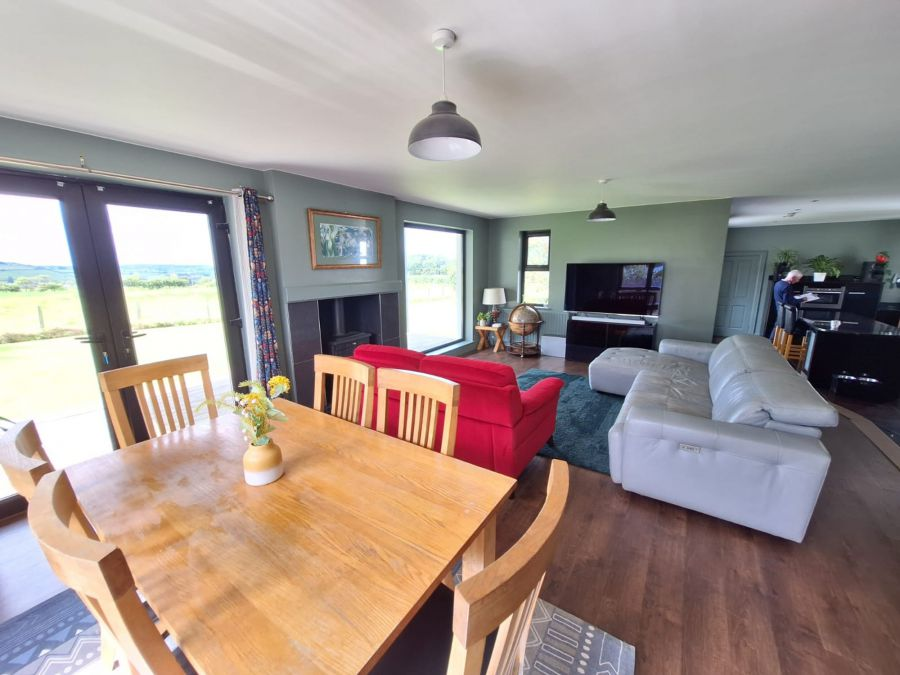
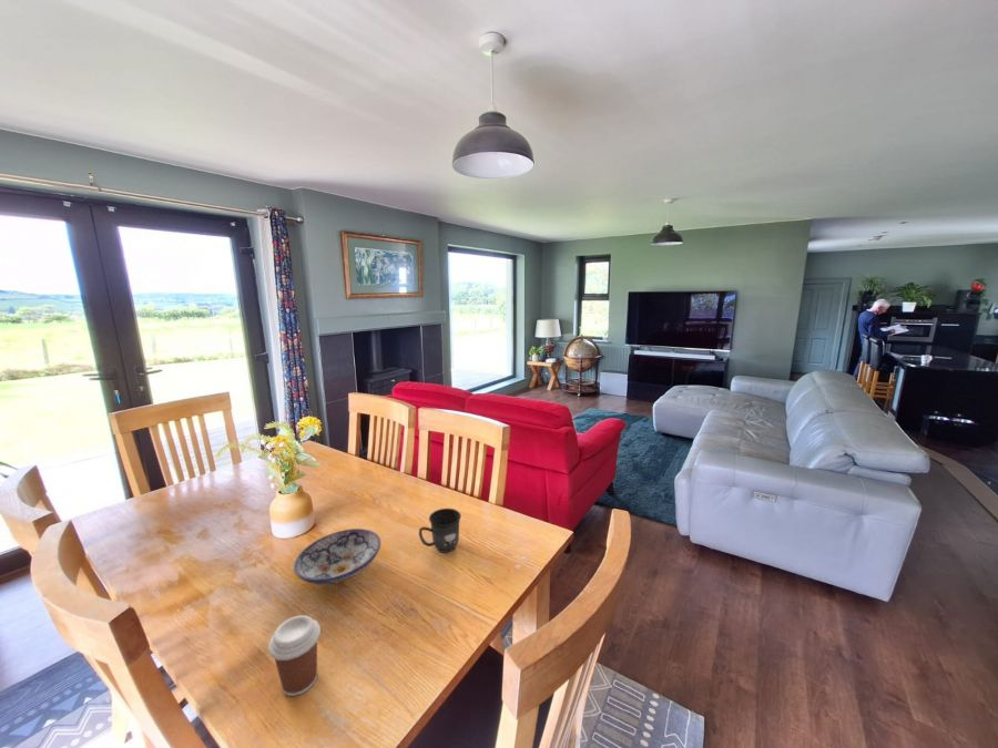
+ mug (439, 533)
+ bowl (339, 562)
+ coffee cup (296, 655)
